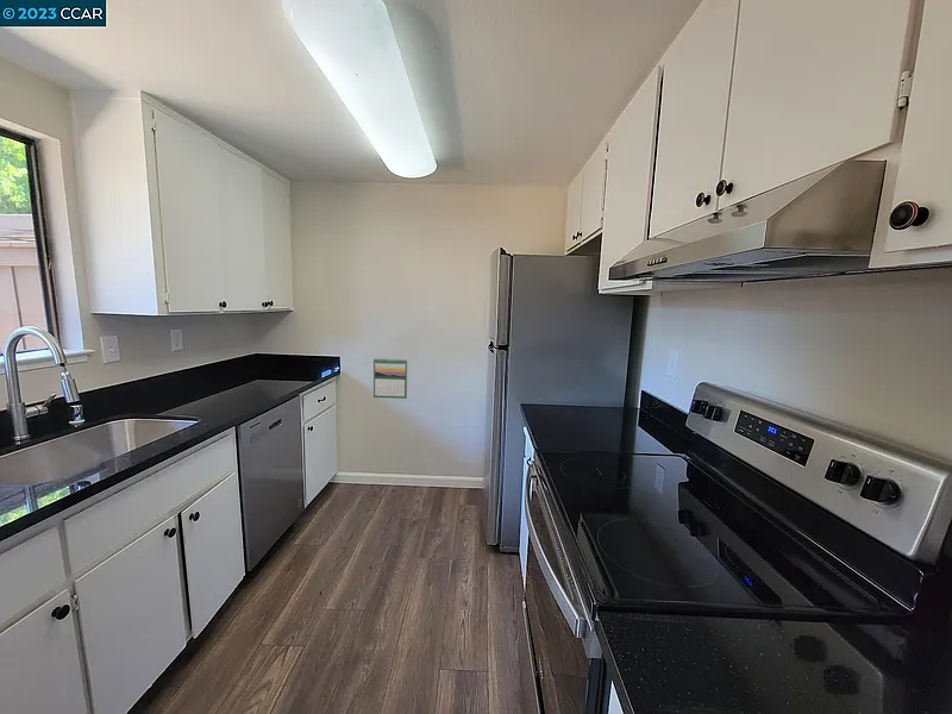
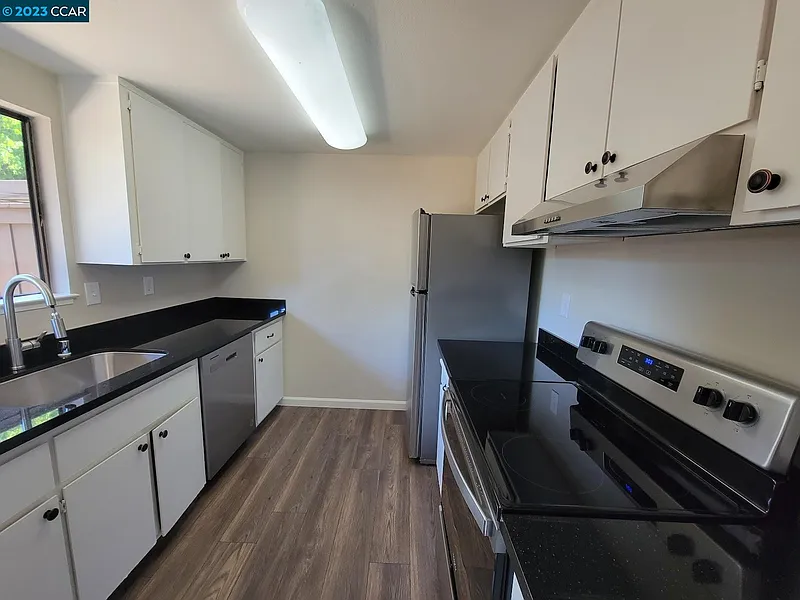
- calendar (389, 377)
